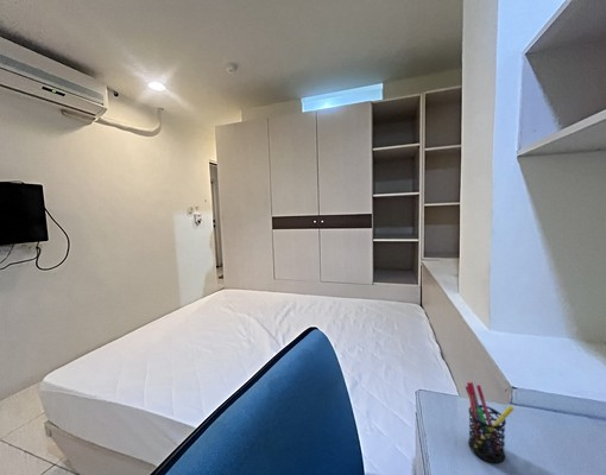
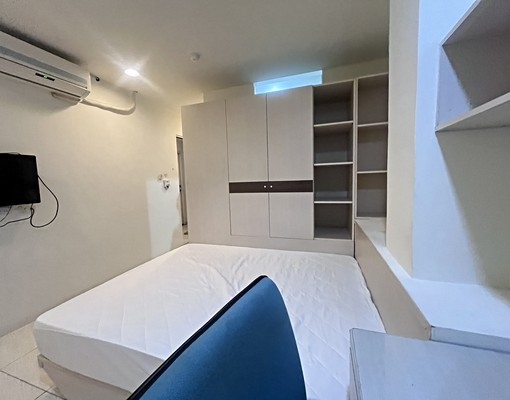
- pen holder (482, 420)
